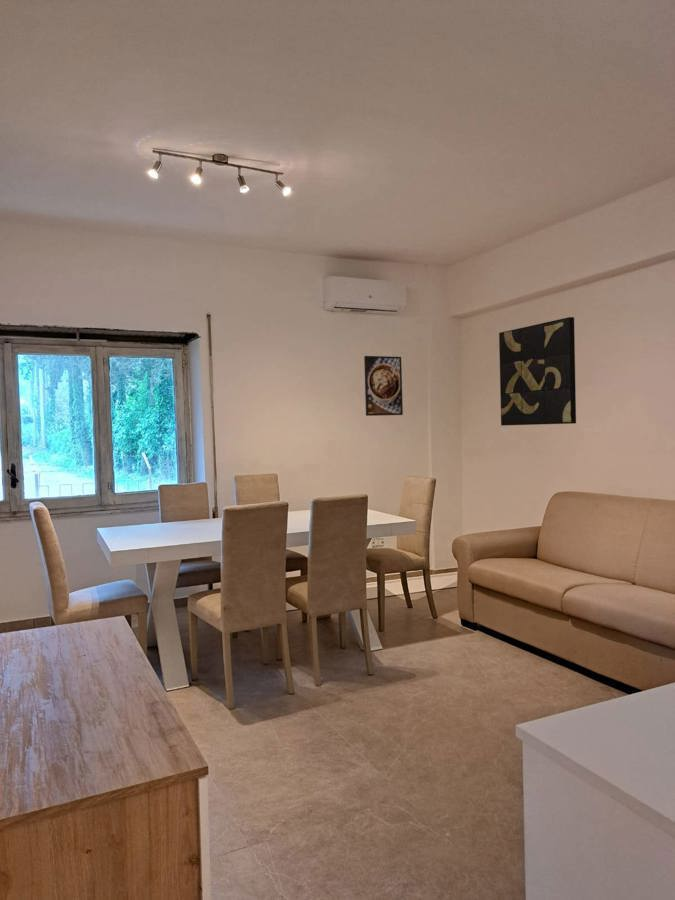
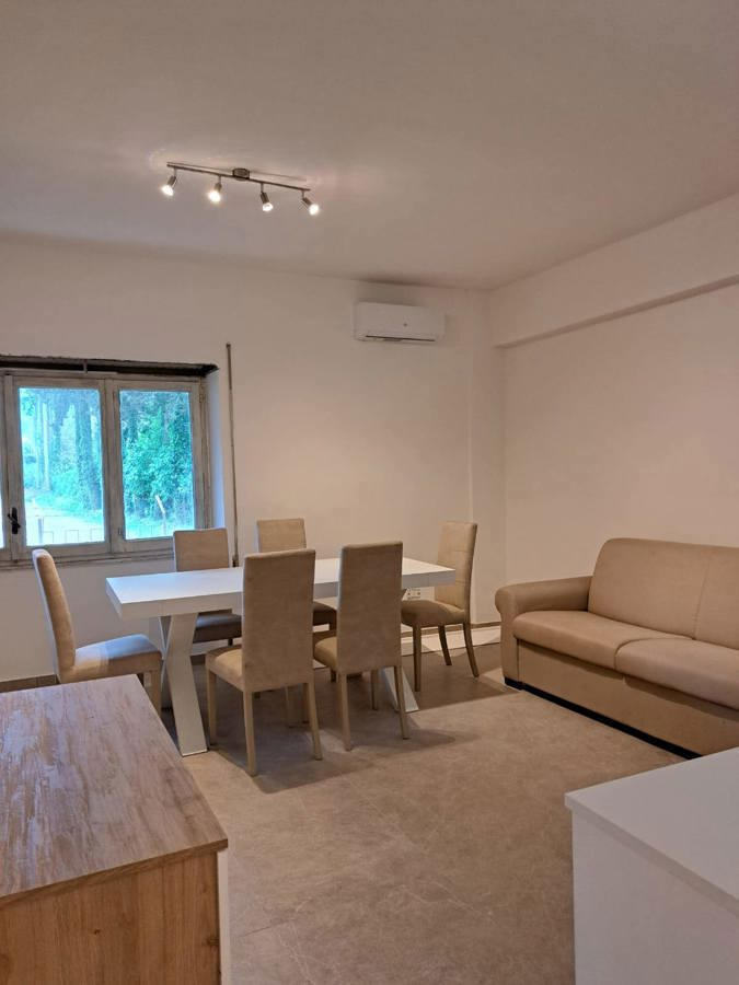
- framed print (383, 385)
- wall art (535, 375)
